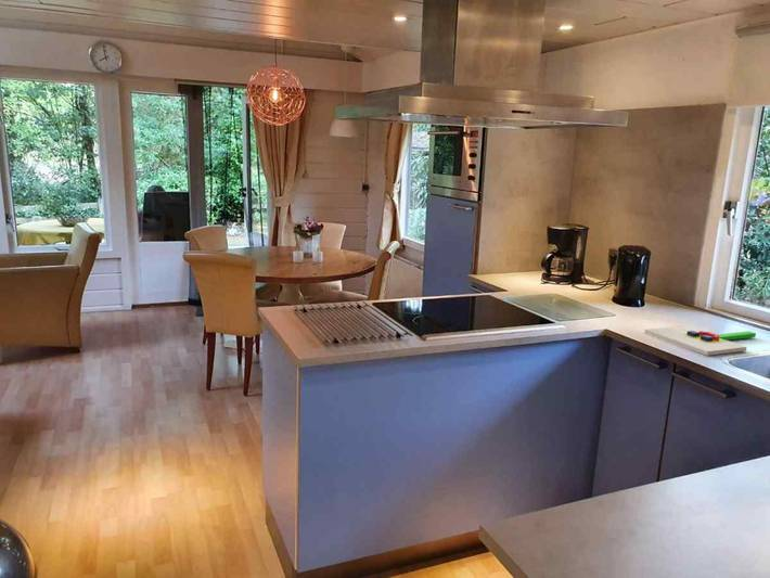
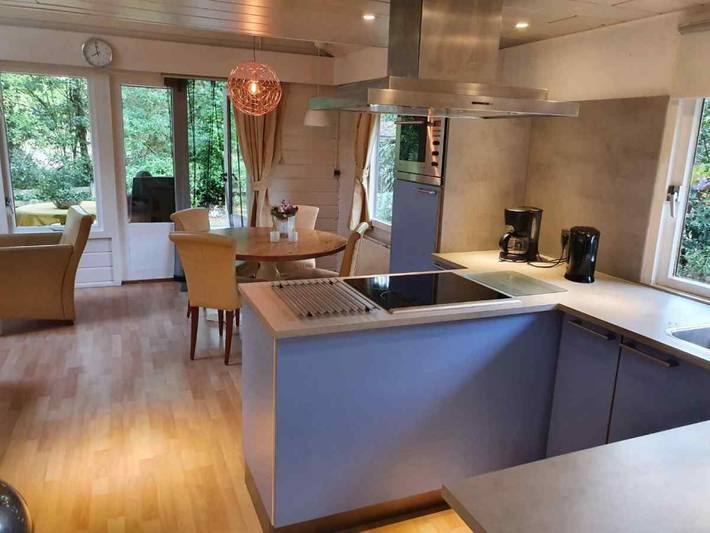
- chopping board (714, 335)
